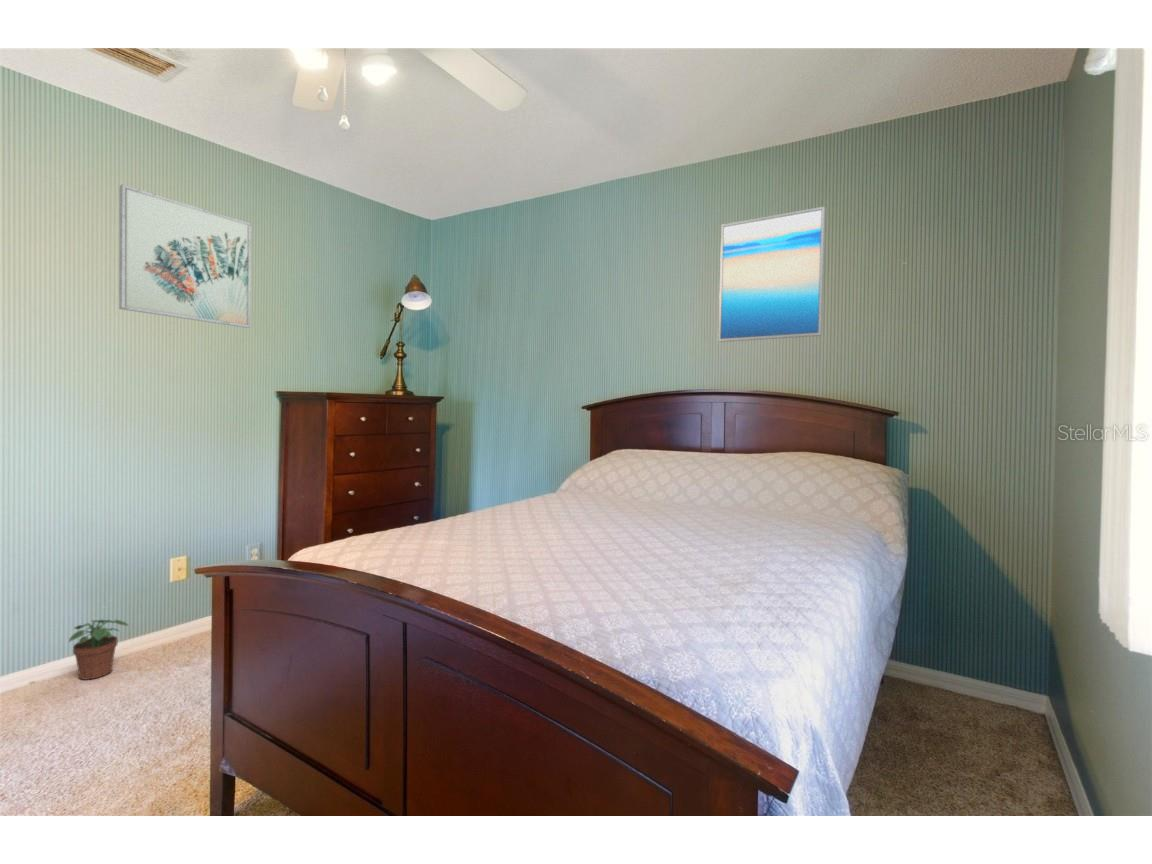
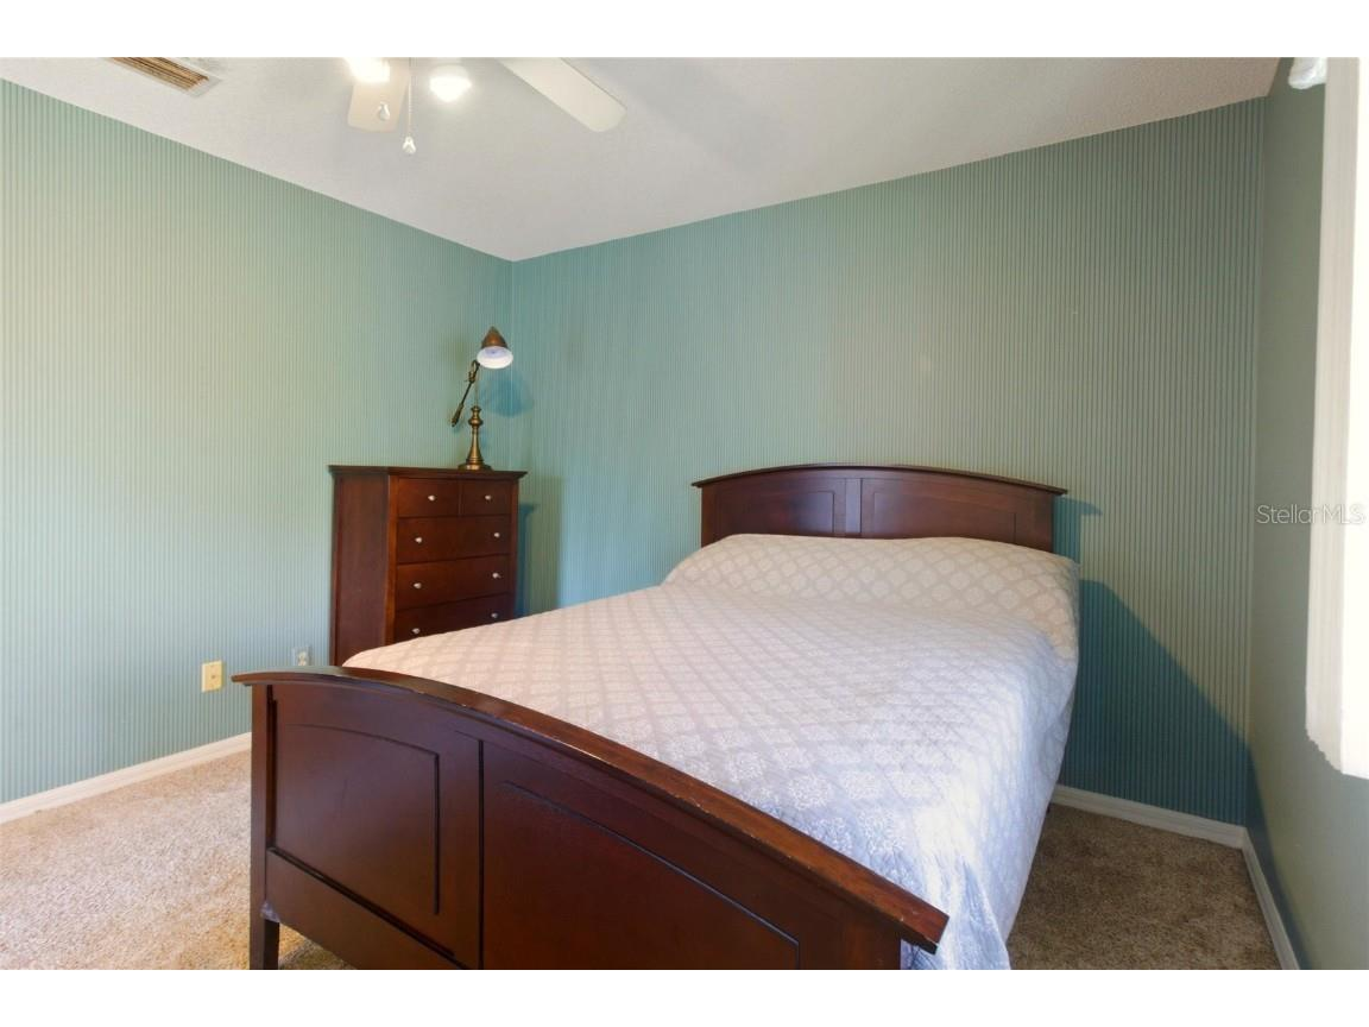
- wall art (190, 262)
- wall art (769, 278)
- potted plant (97, 648)
